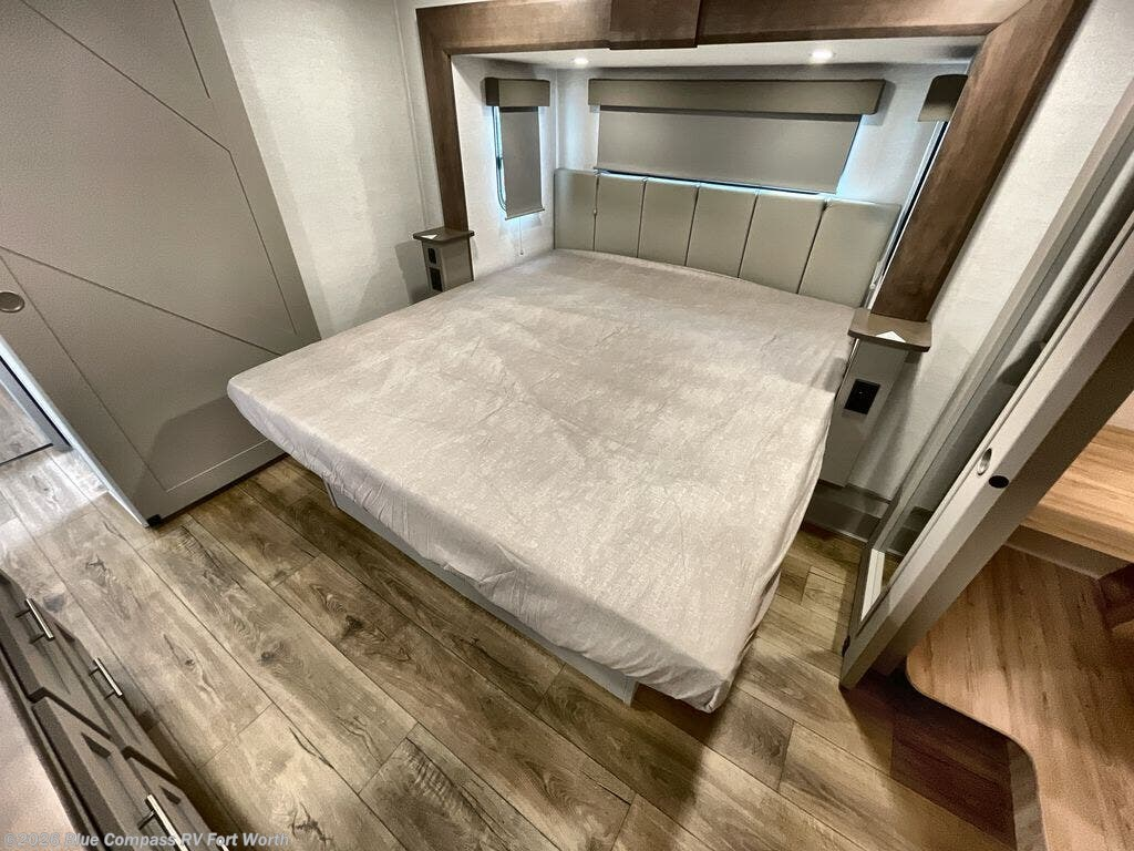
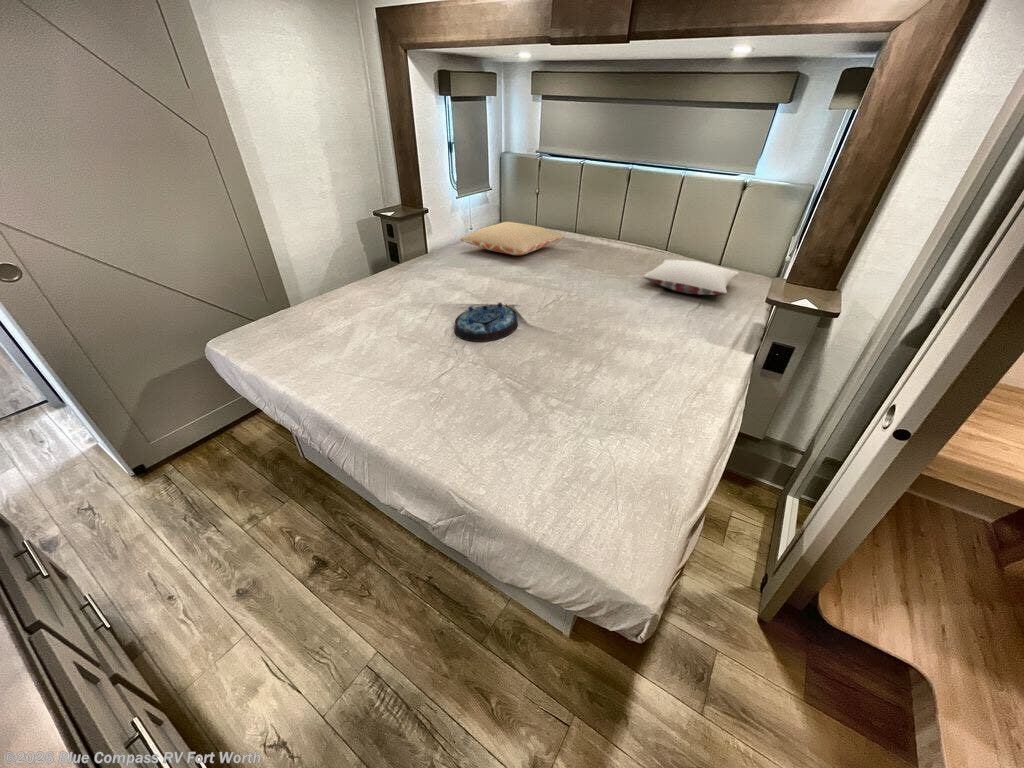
+ pillow (512, 237)
+ serving tray (486, 318)
+ pillow (692, 274)
